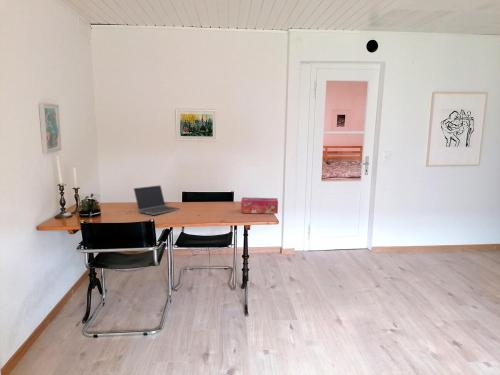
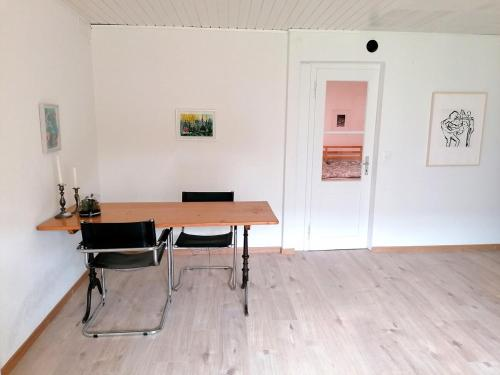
- laptop computer (157, 199)
- tissue box (259, 205)
